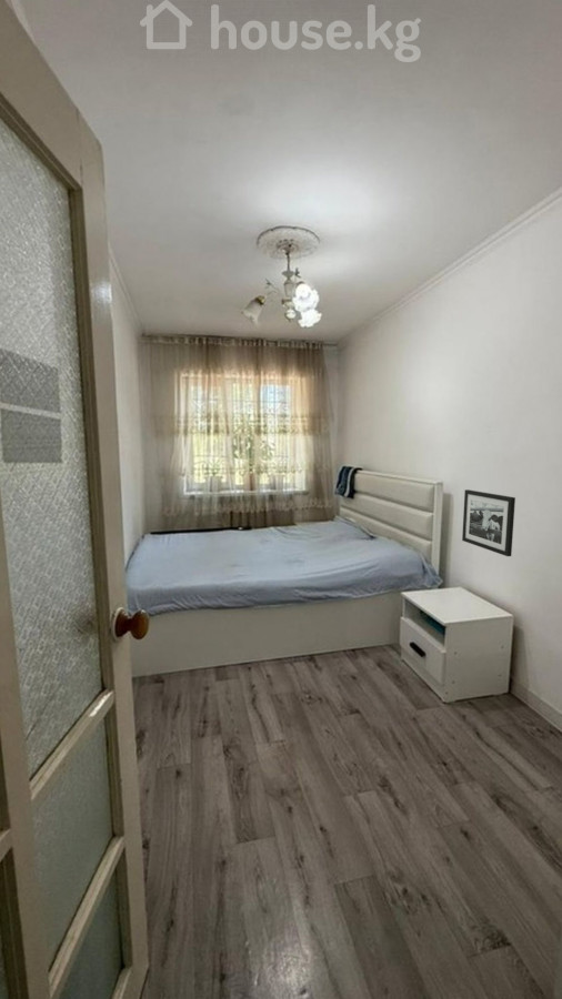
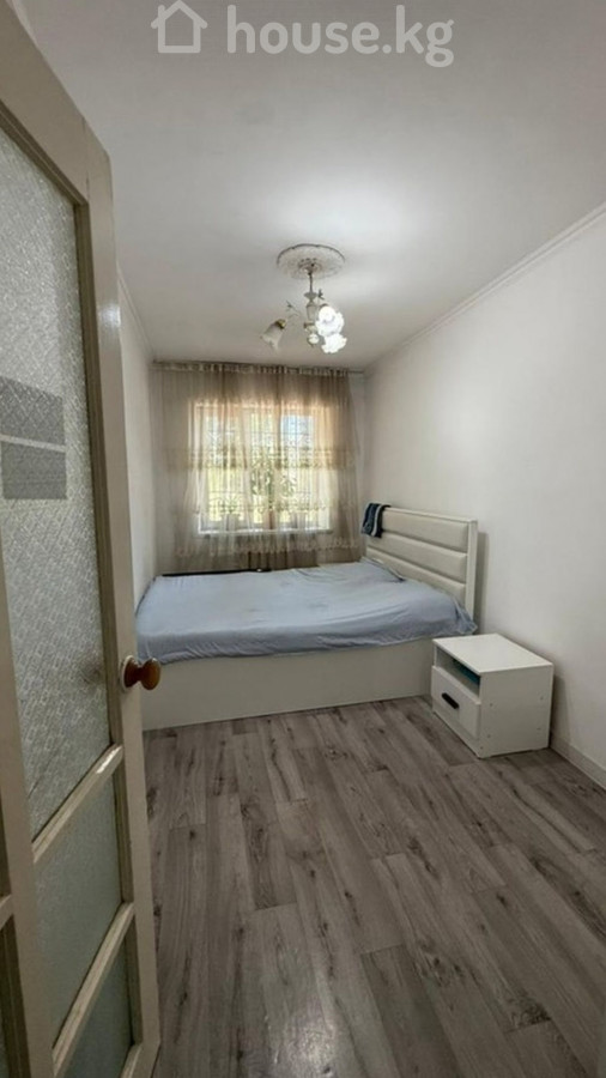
- picture frame (486, 521)
